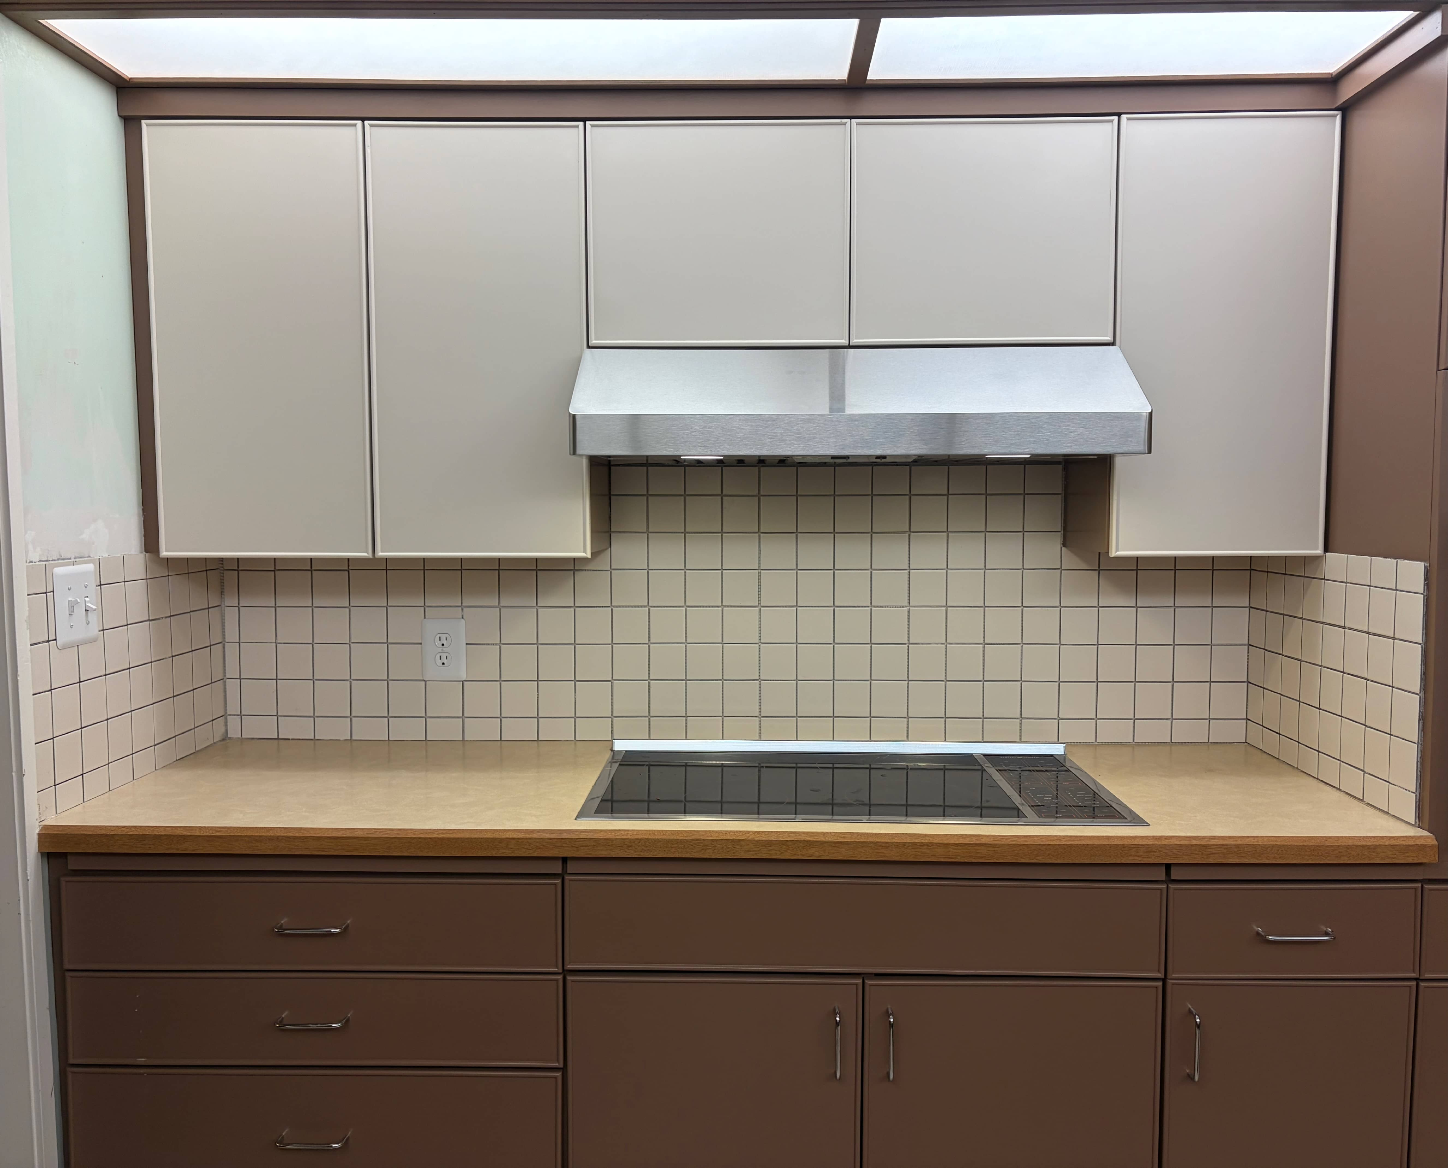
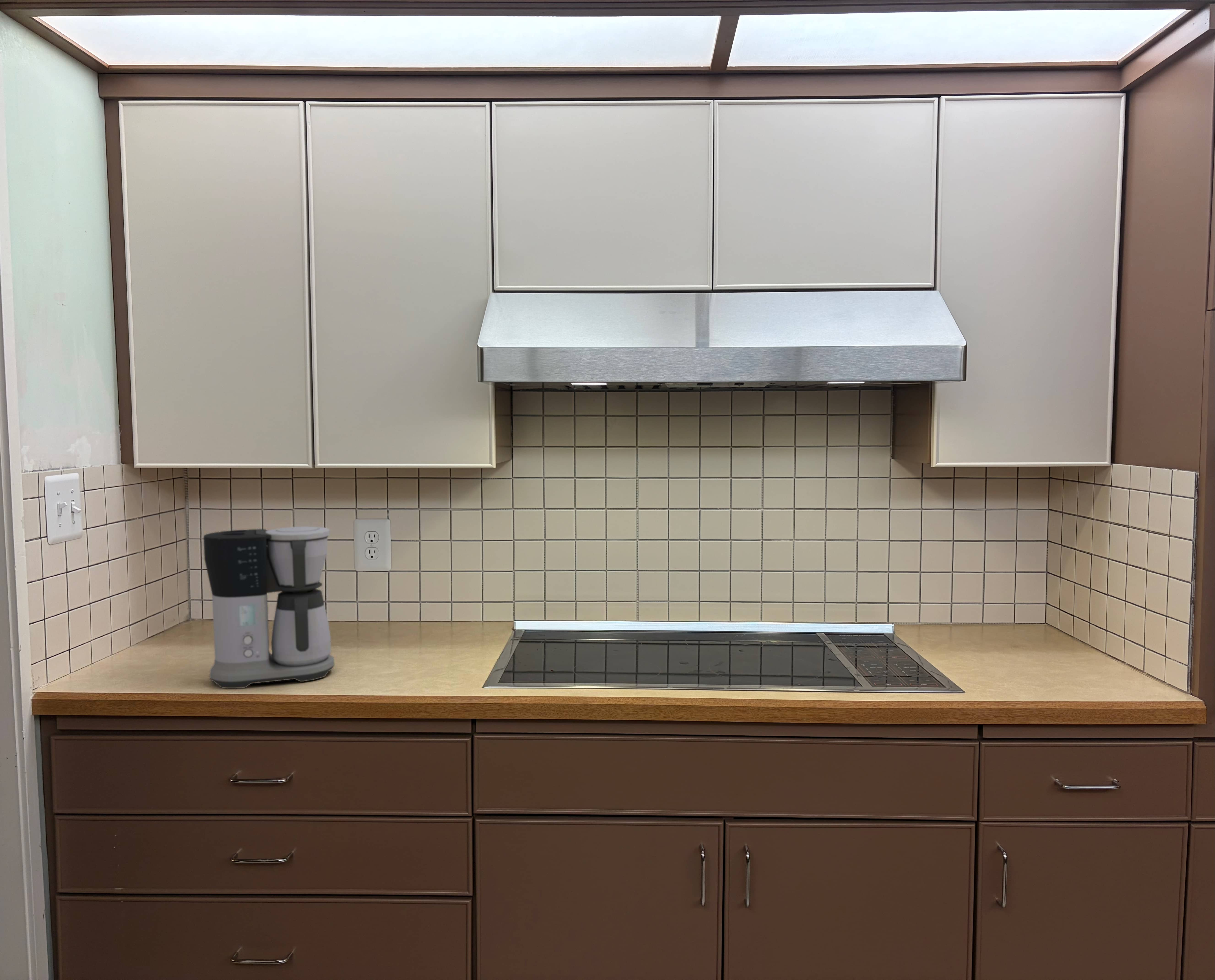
+ coffee maker (267, 605)
